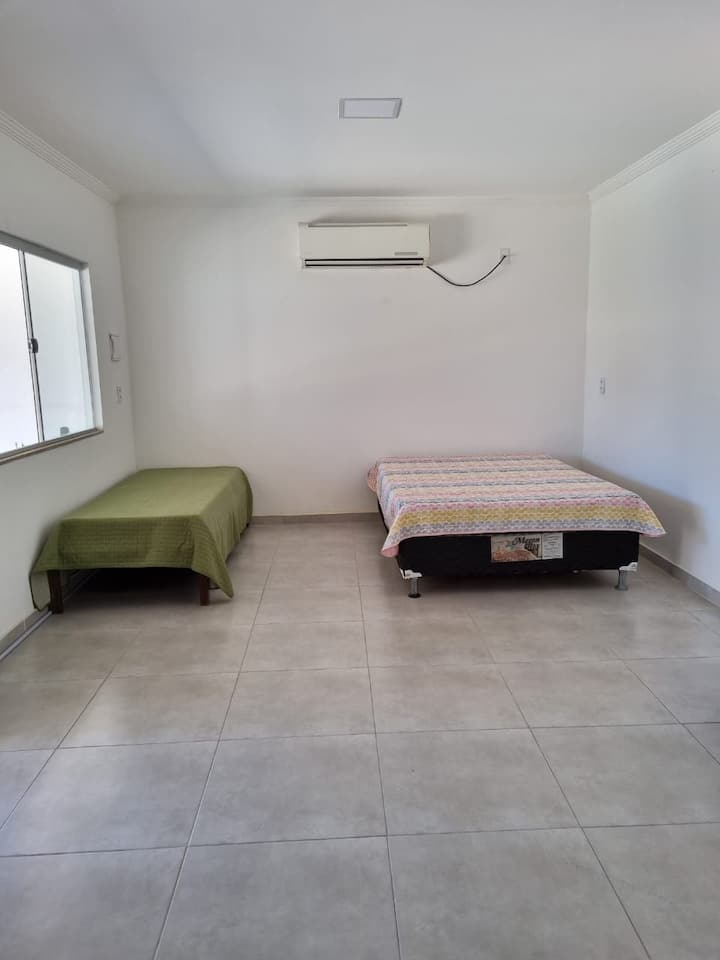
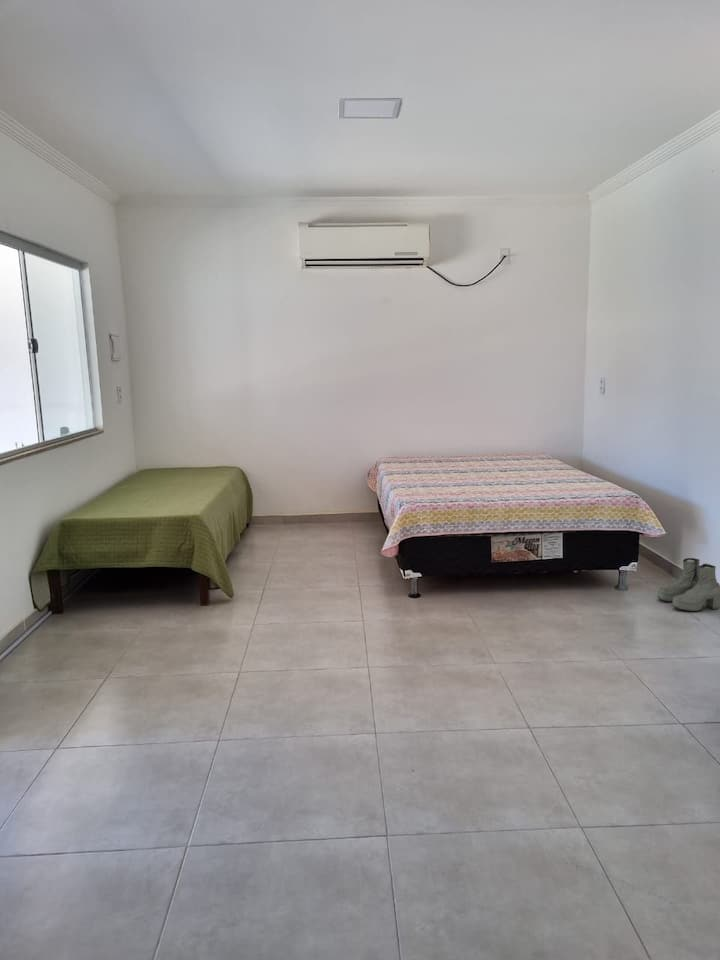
+ boots (689, 583)
